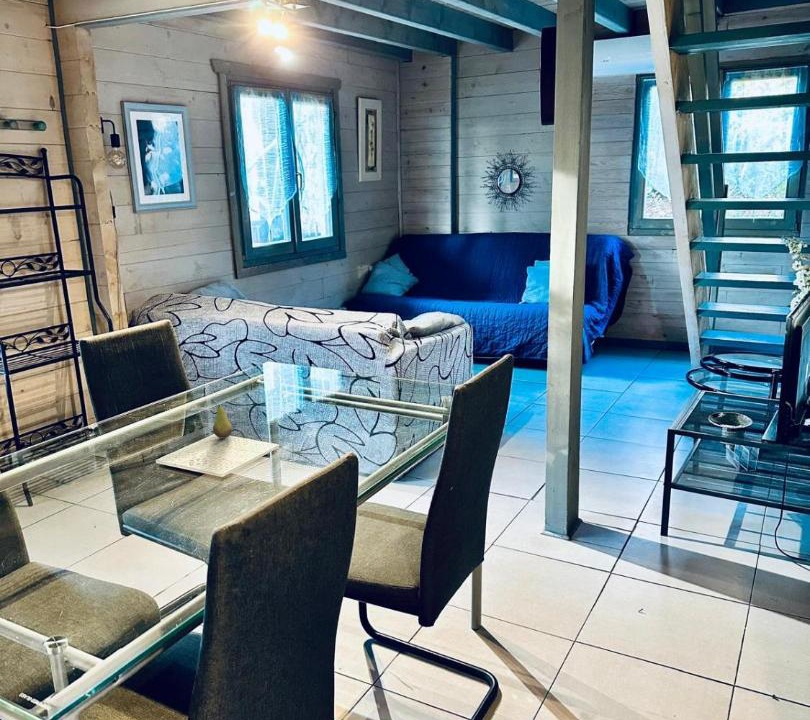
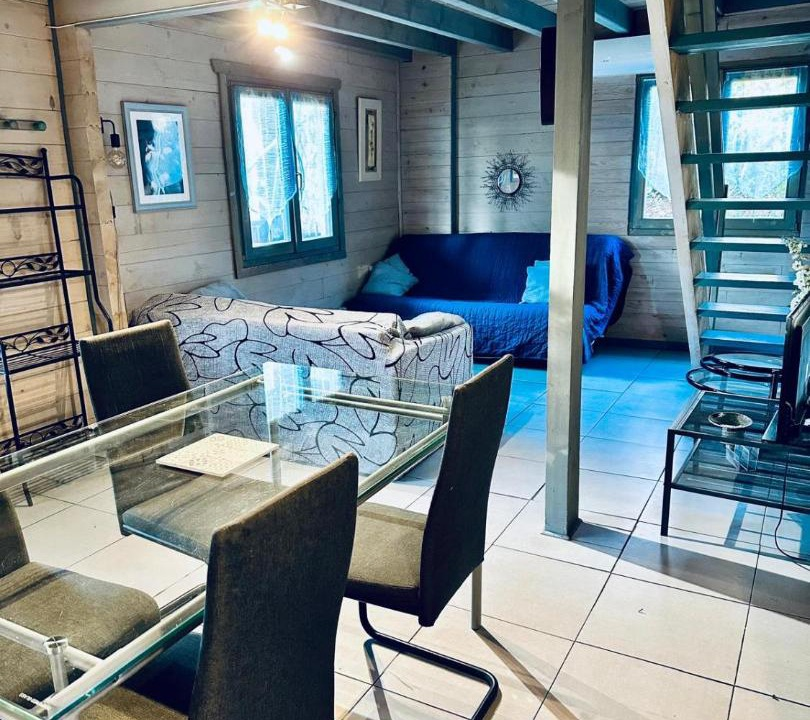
- fruit (221, 418)
